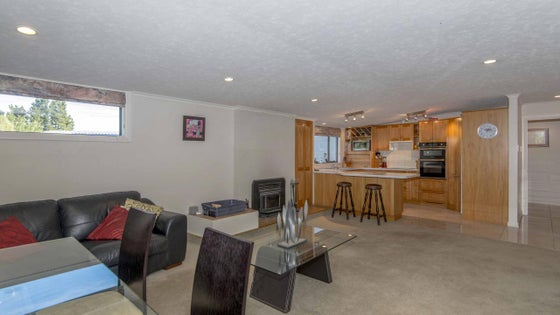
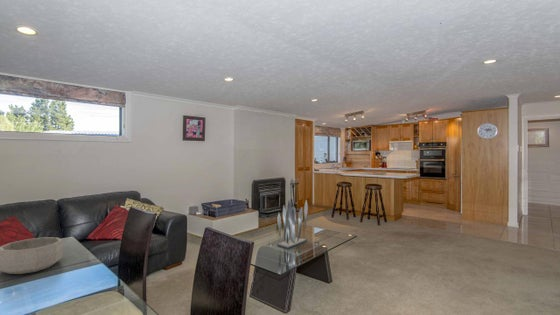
+ decorative bowl (31, 255)
